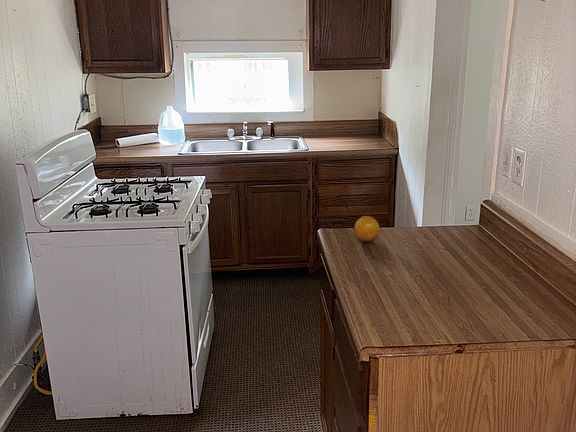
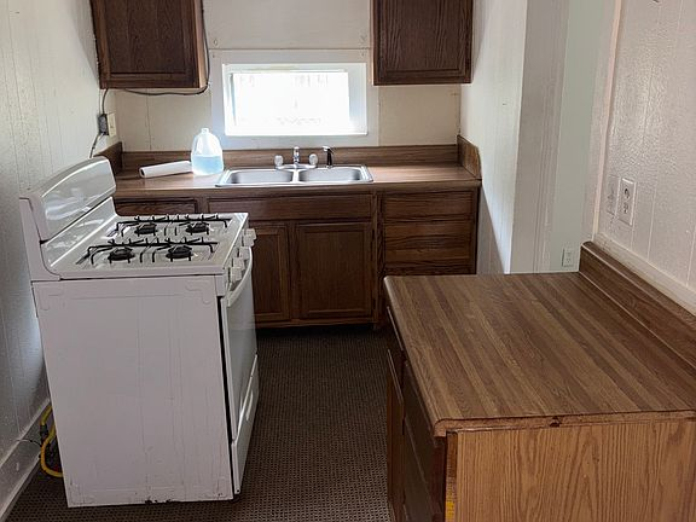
- fruit (366, 228)
